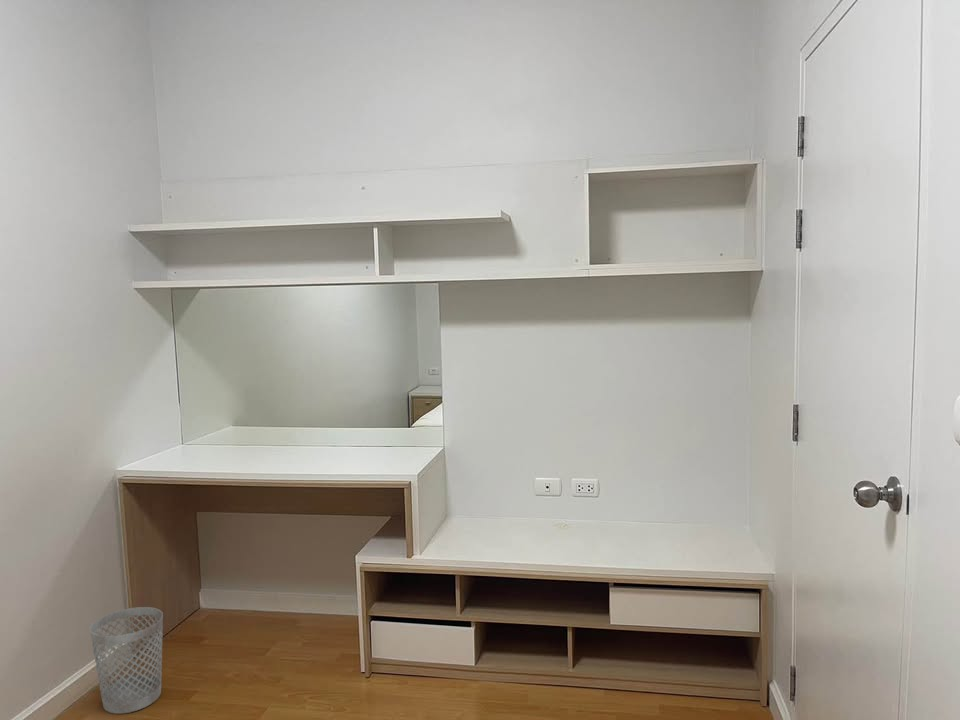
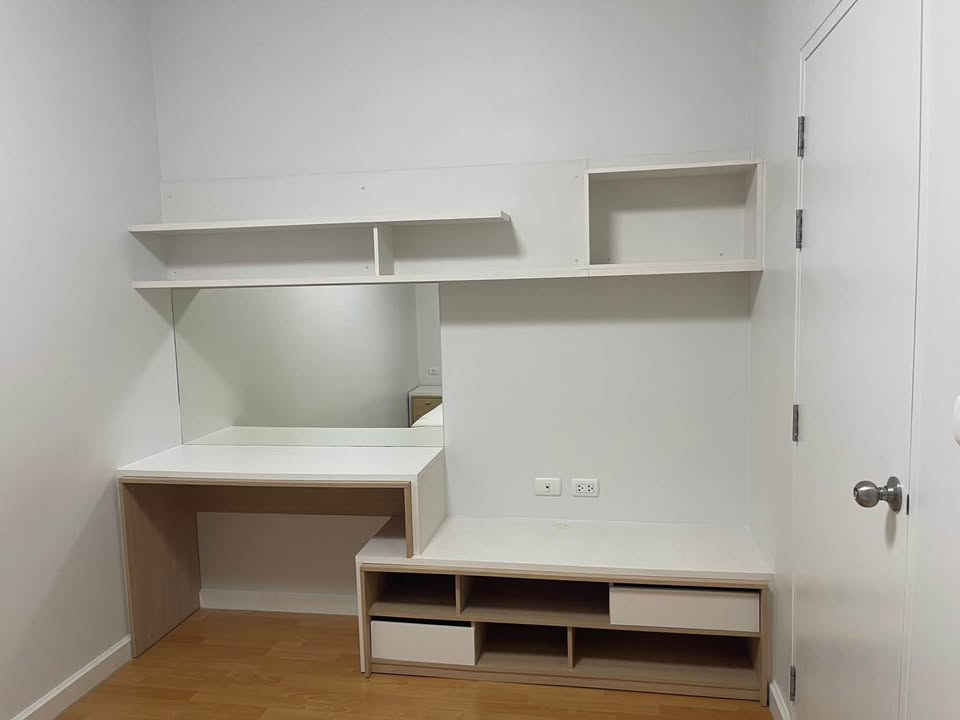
- wastebasket (129, 660)
